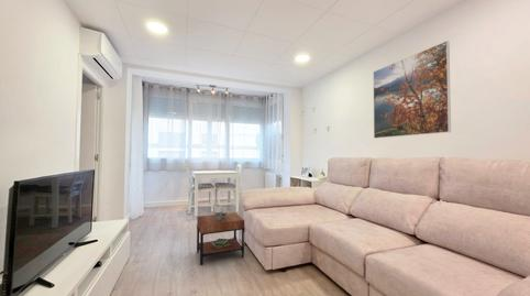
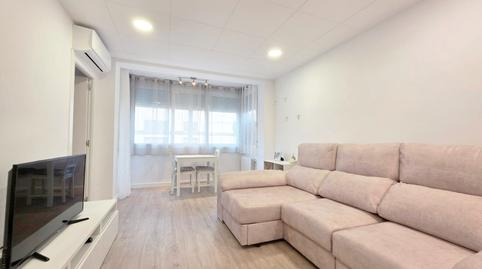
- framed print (406, 97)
- side table (220, 229)
